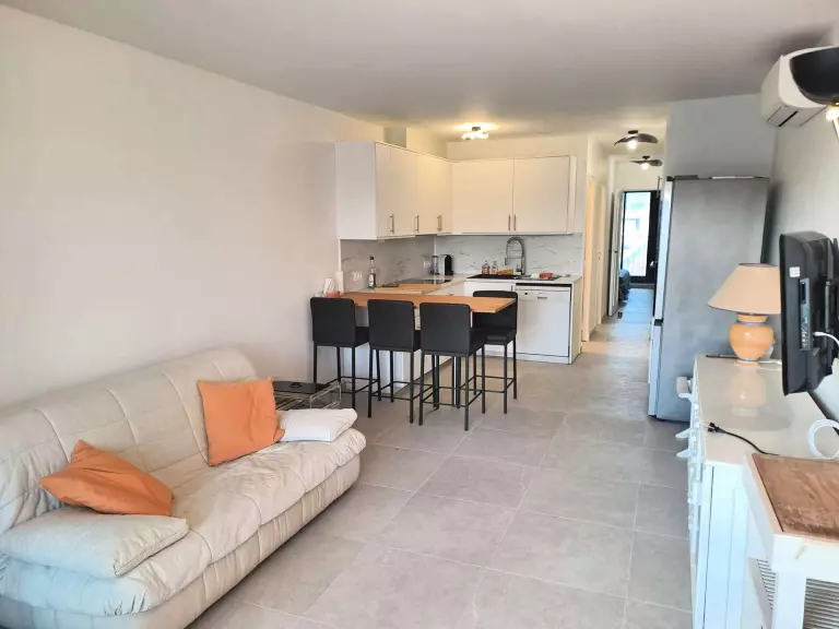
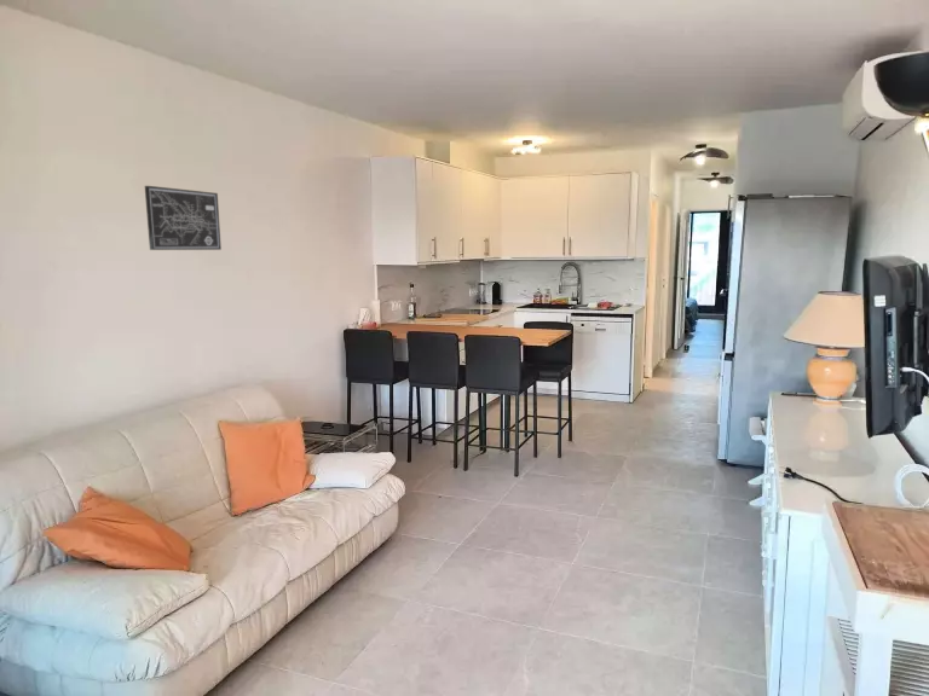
+ wall art (185, 220)
